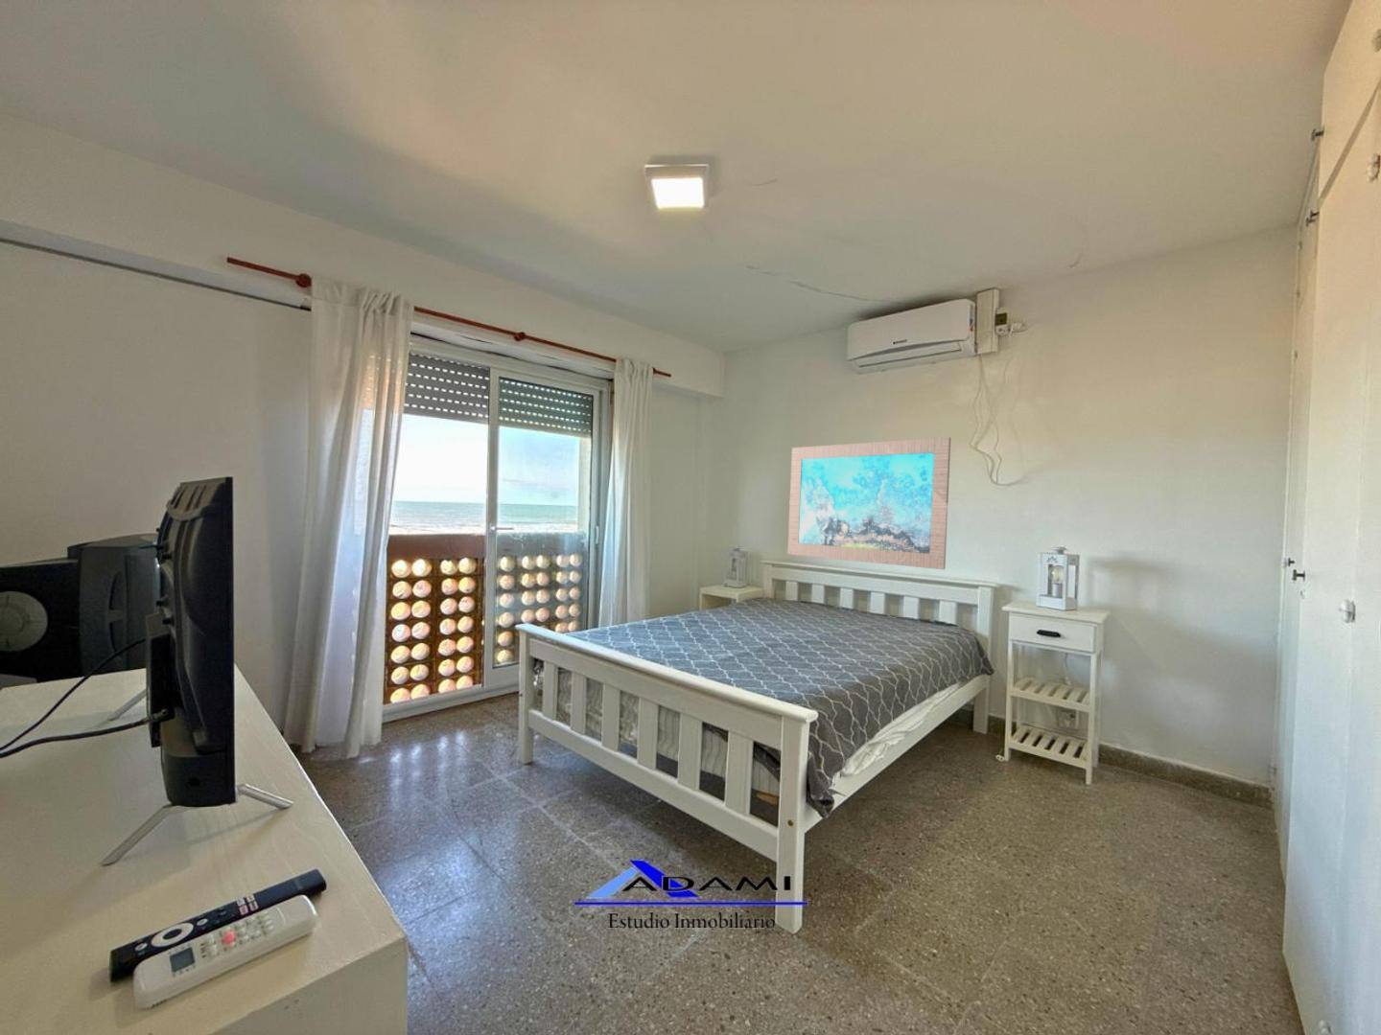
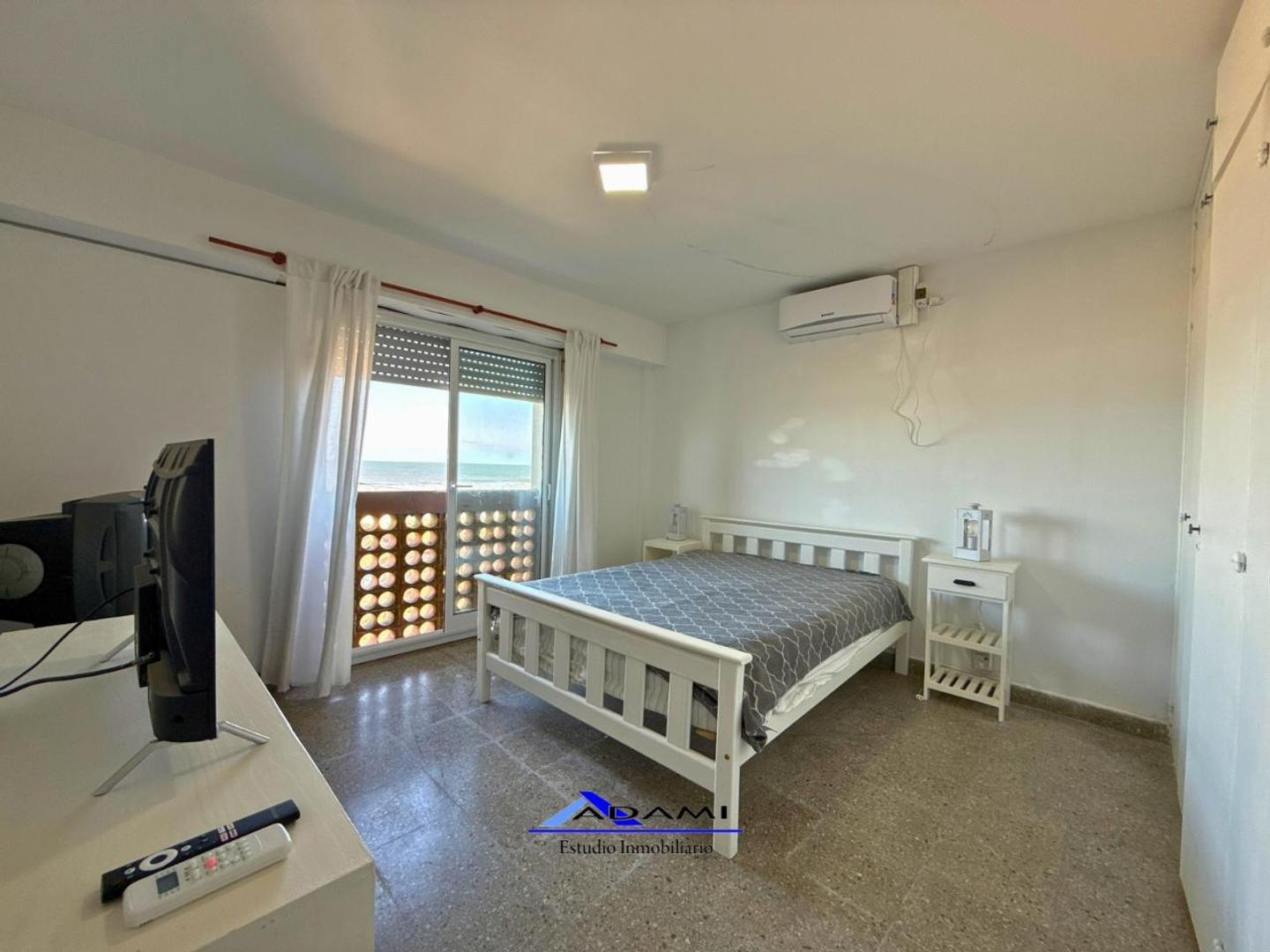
- wall art (860, 502)
